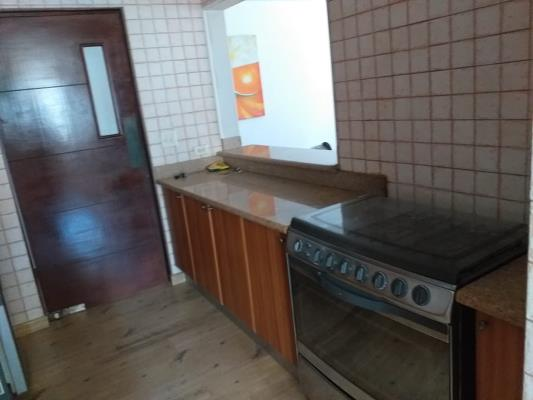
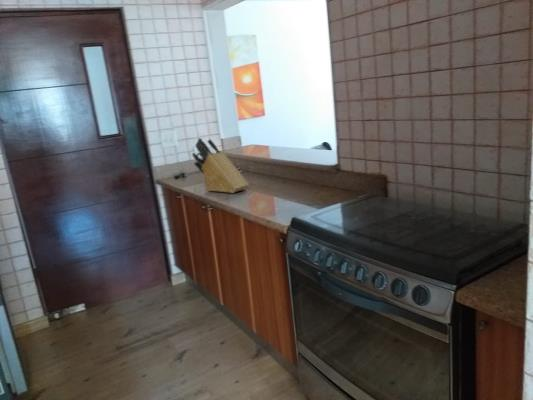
+ knife block (218, 163)
